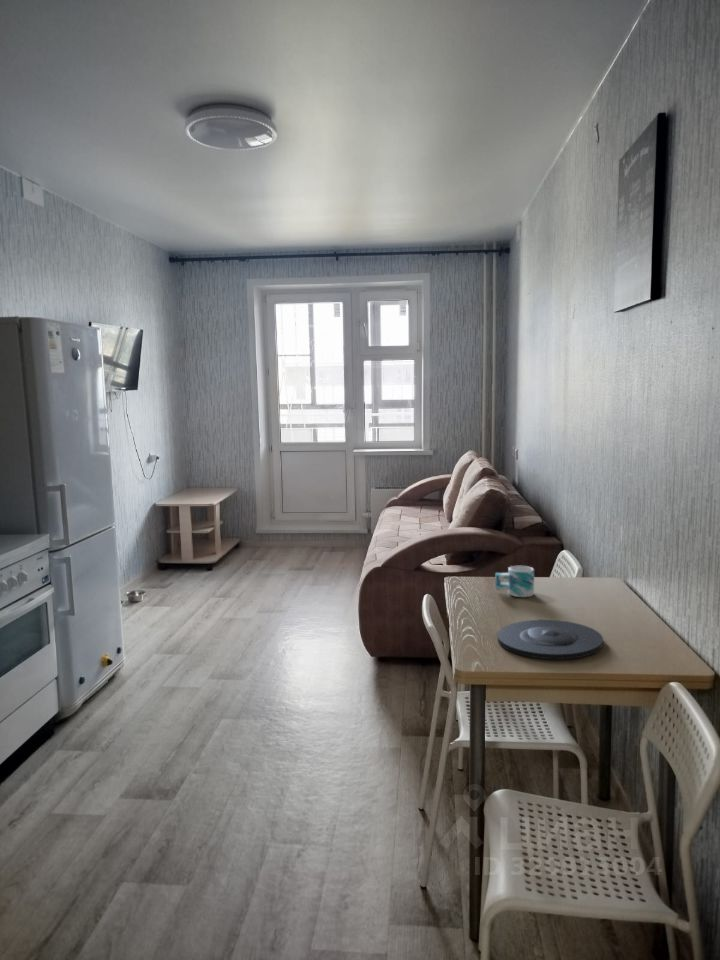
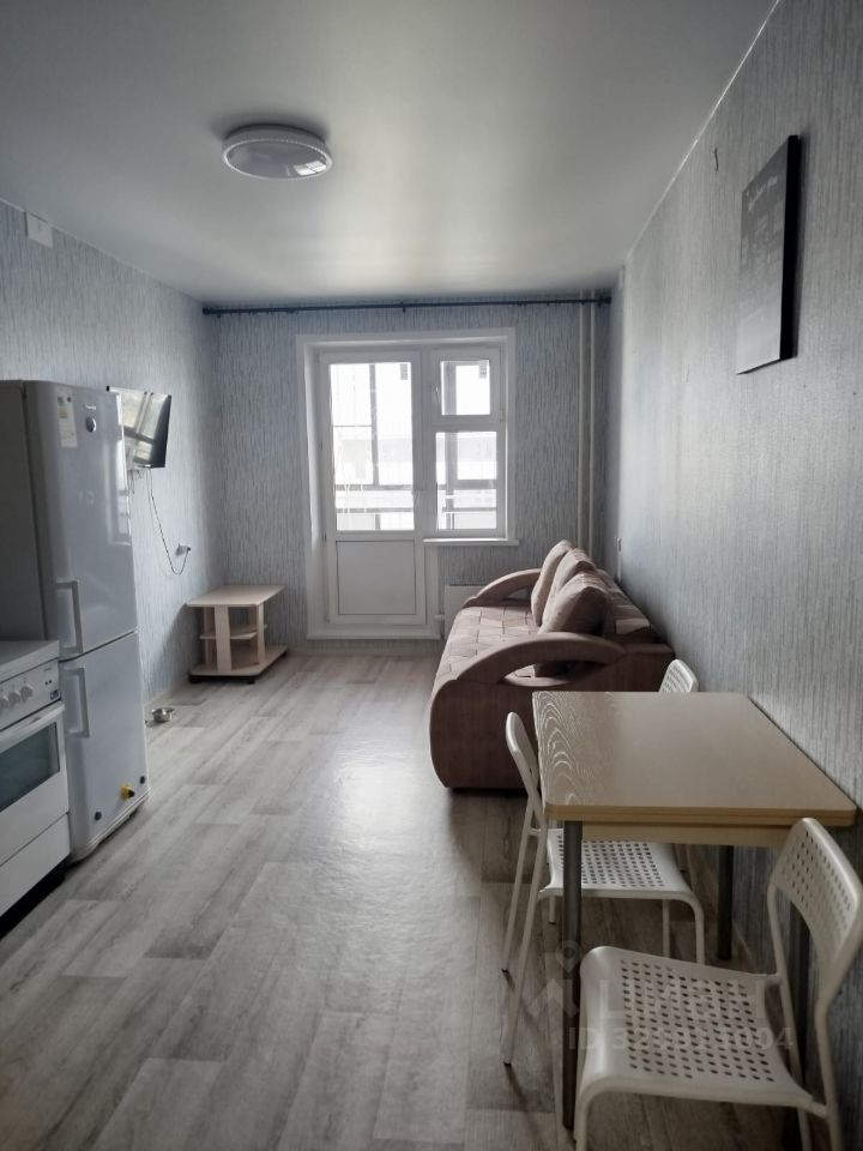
- plate (549, 634)
- mug (514, 580)
